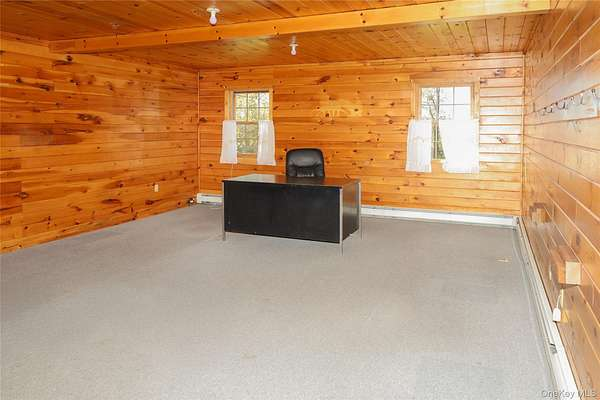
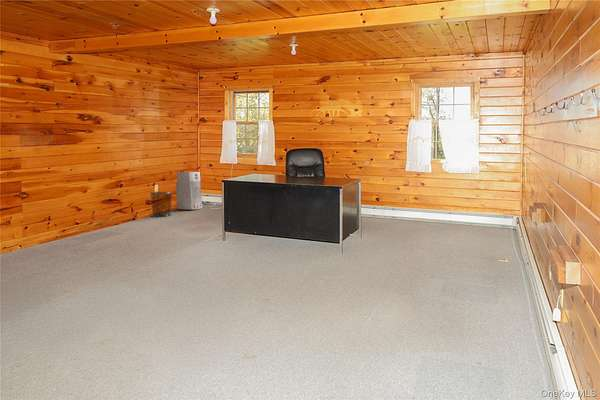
+ air purifier (188, 190)
+ waste bin (161, 203)
